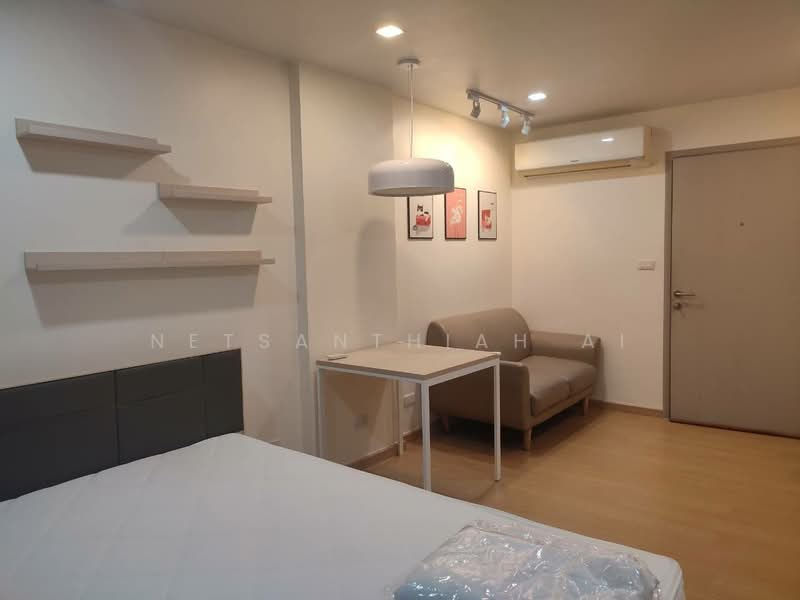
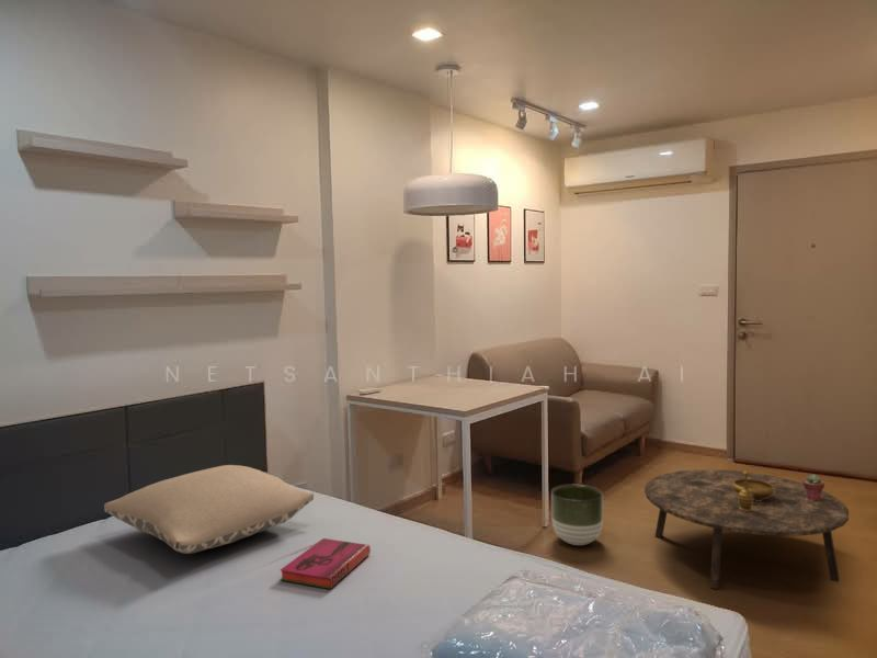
+ hardback book (327, 561)
+ decorative bowl (750, 483)
+ potted succulent (813, 486)
+ coffee table (739, 525)
+ pillow (210, 501)
+ planter (577, 517)
